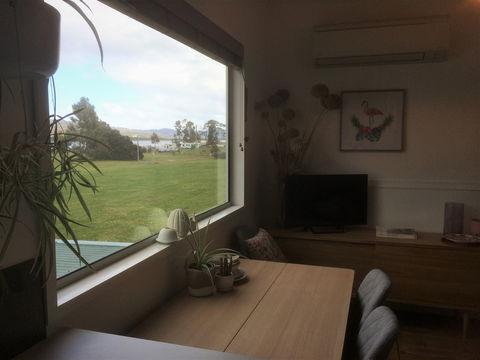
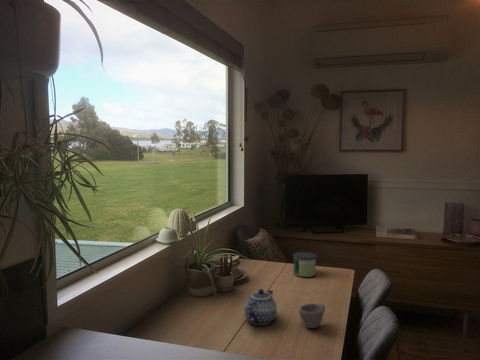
+ teapot (260, 304)
+ candle (304, 264)
+ cup (313, 315)
